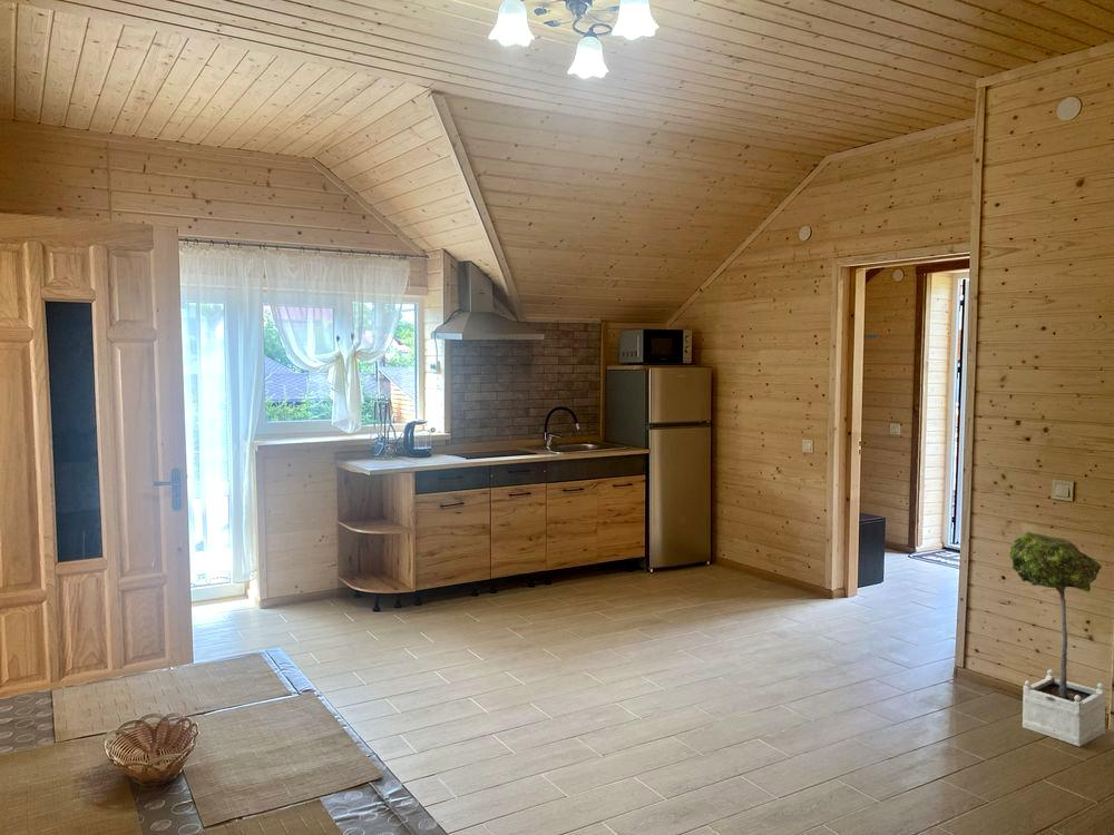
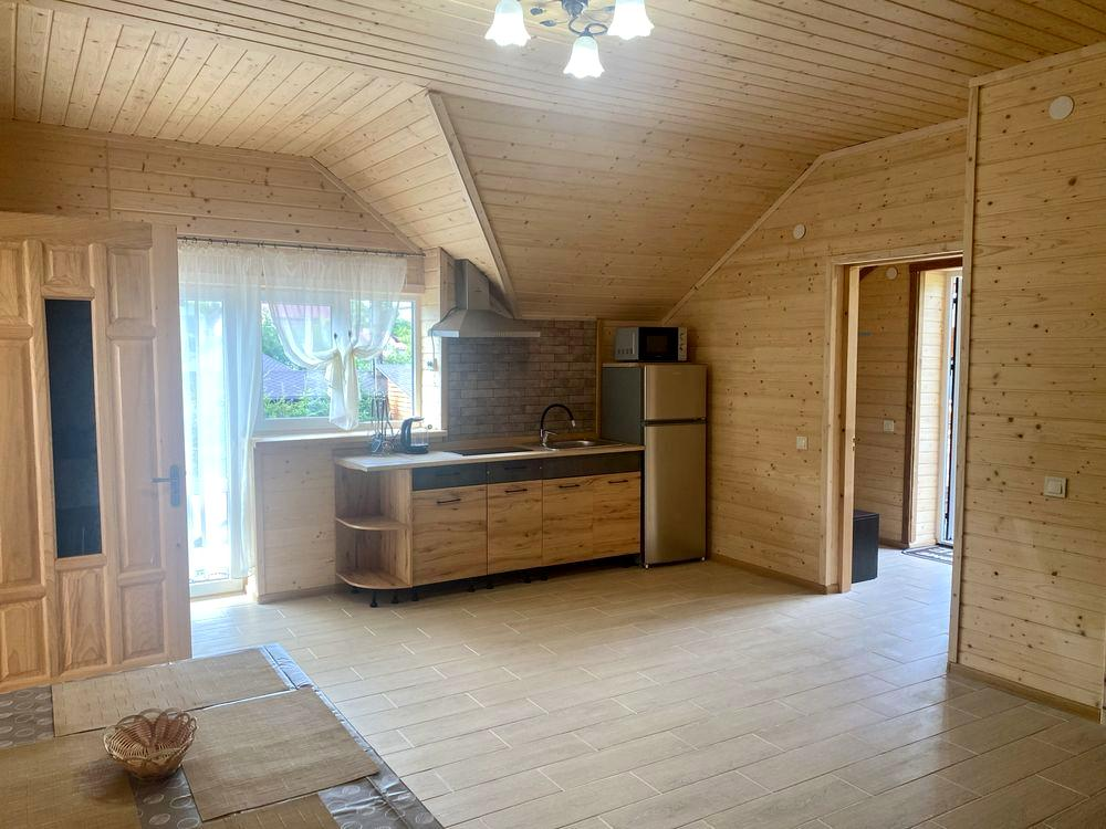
- potted tree (1062, 630)
